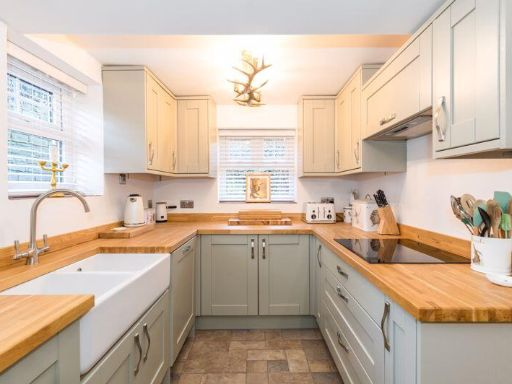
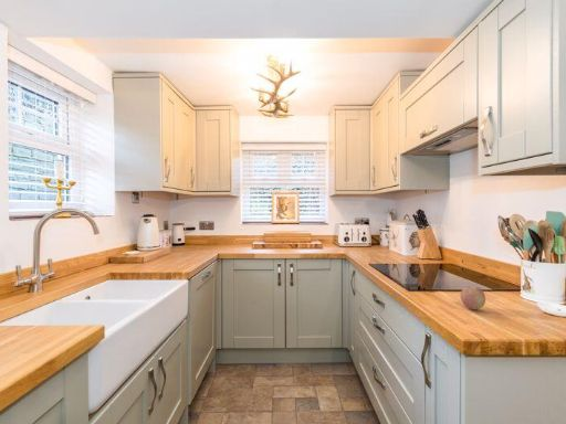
+ fruit (472, 297)
